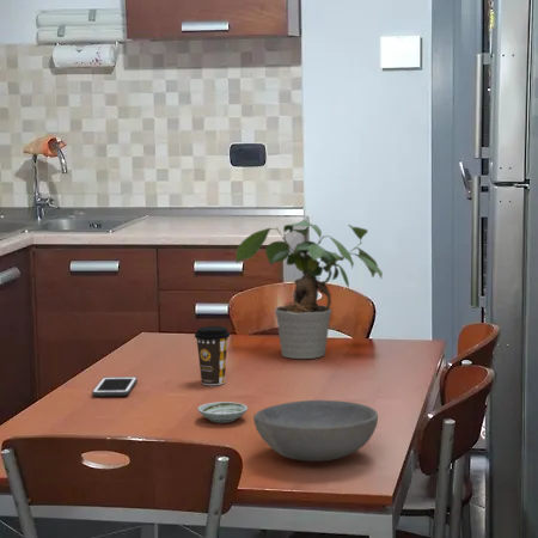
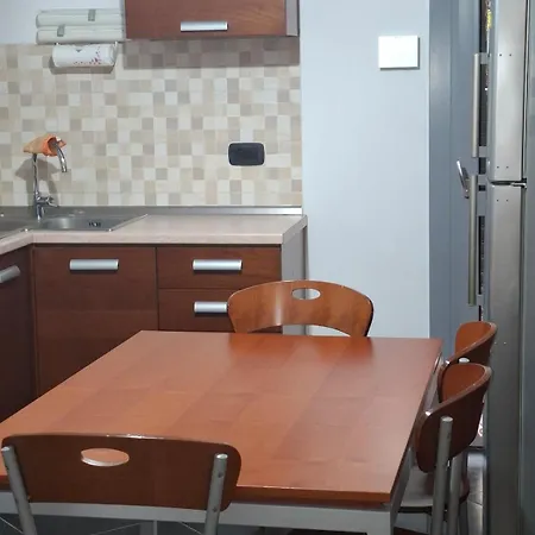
- potted plant (318, 286)
- cell phone (115, 386)
- saucer (222, 412)
- bowl (316, 434)
- coffee cup (212, 355)
